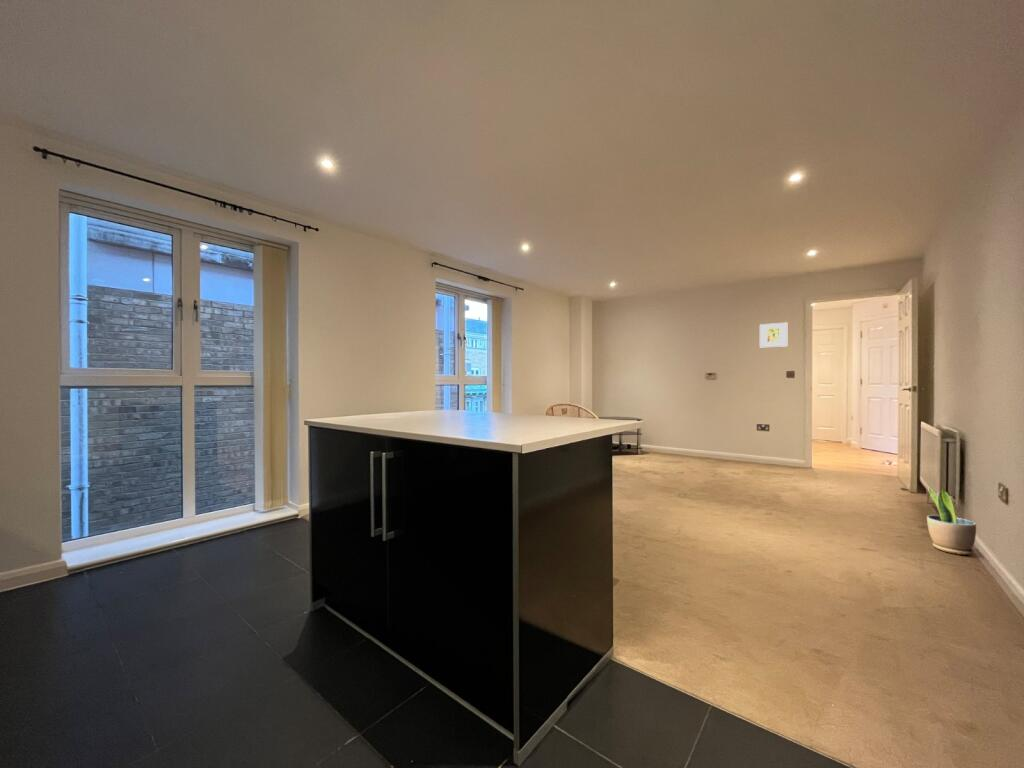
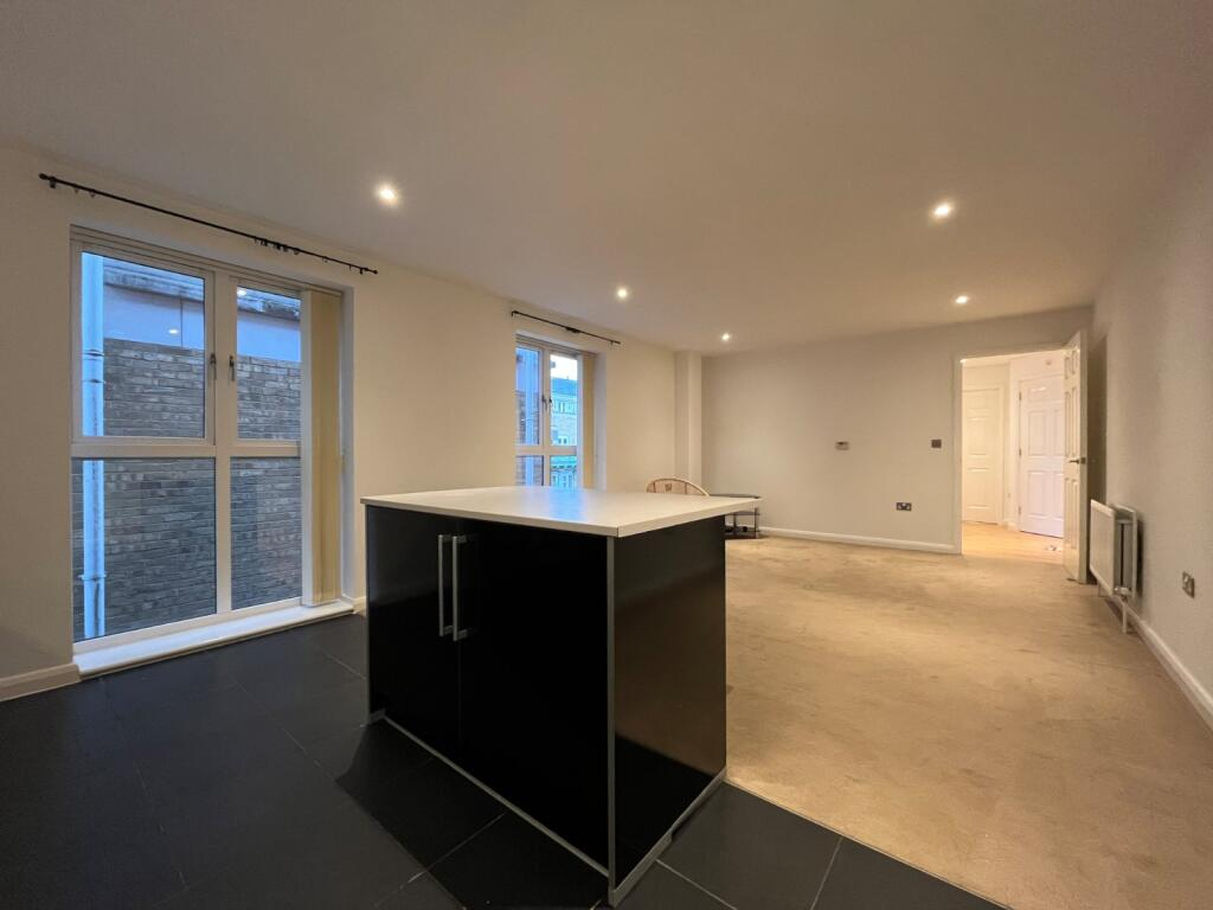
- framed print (773, 335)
- potted plant (950, 518)
